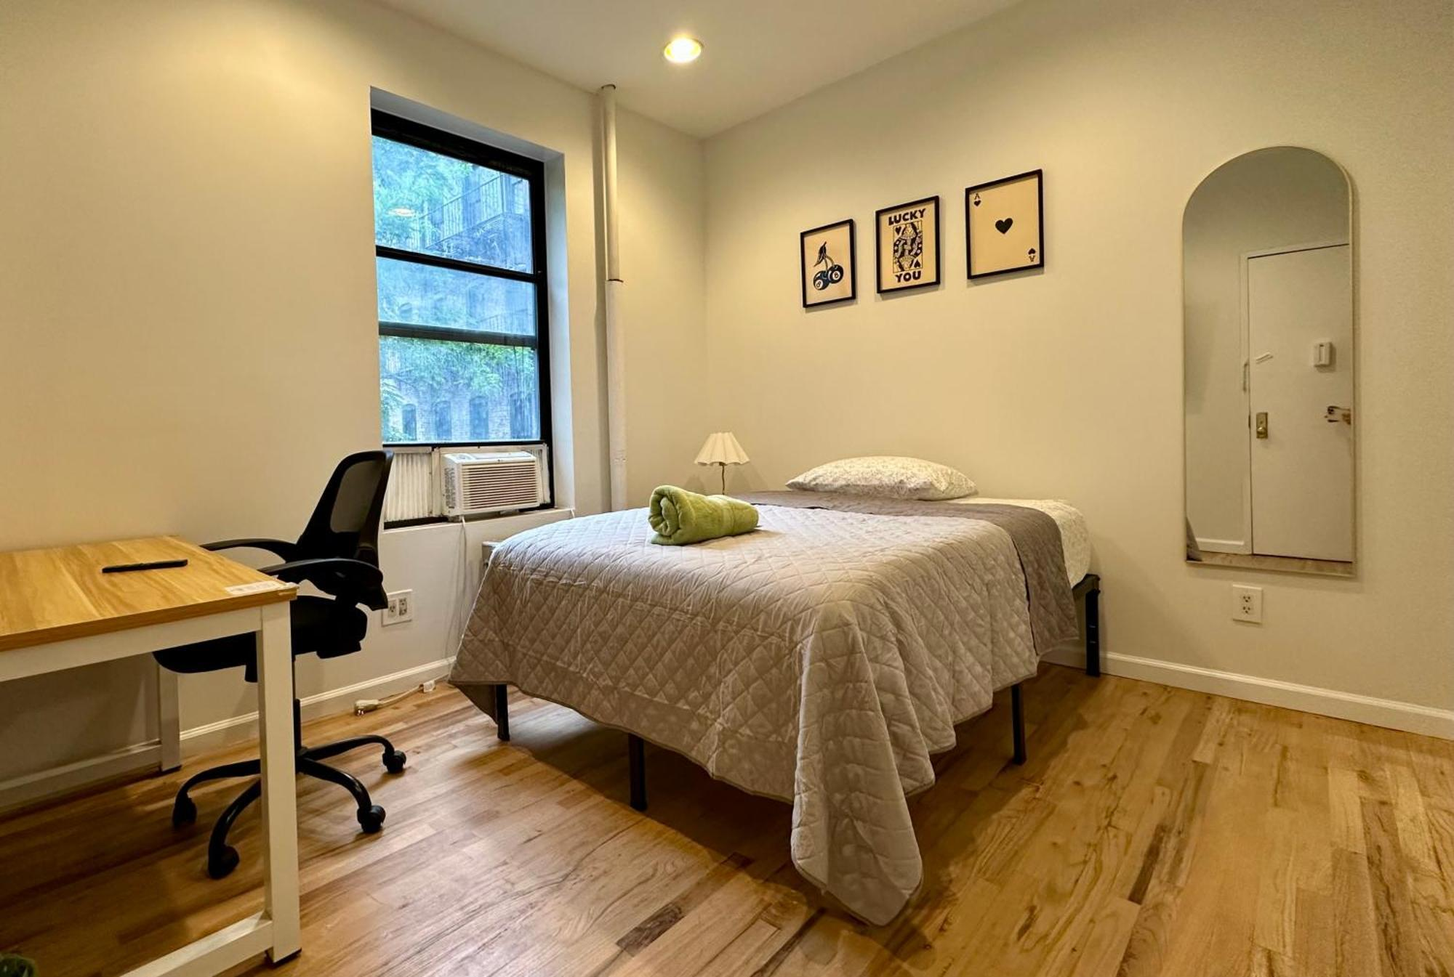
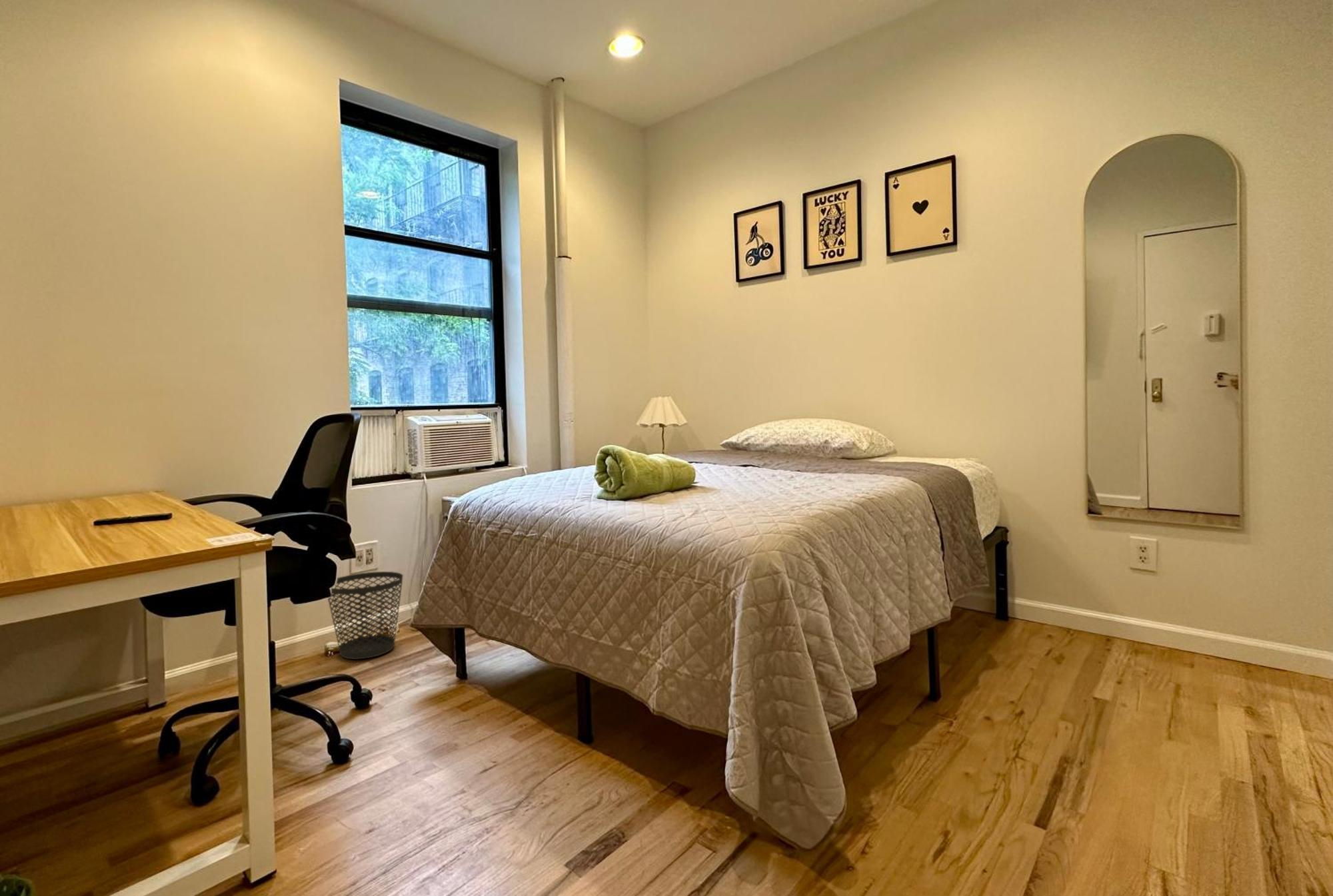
+ wastebasket (366, 616)
